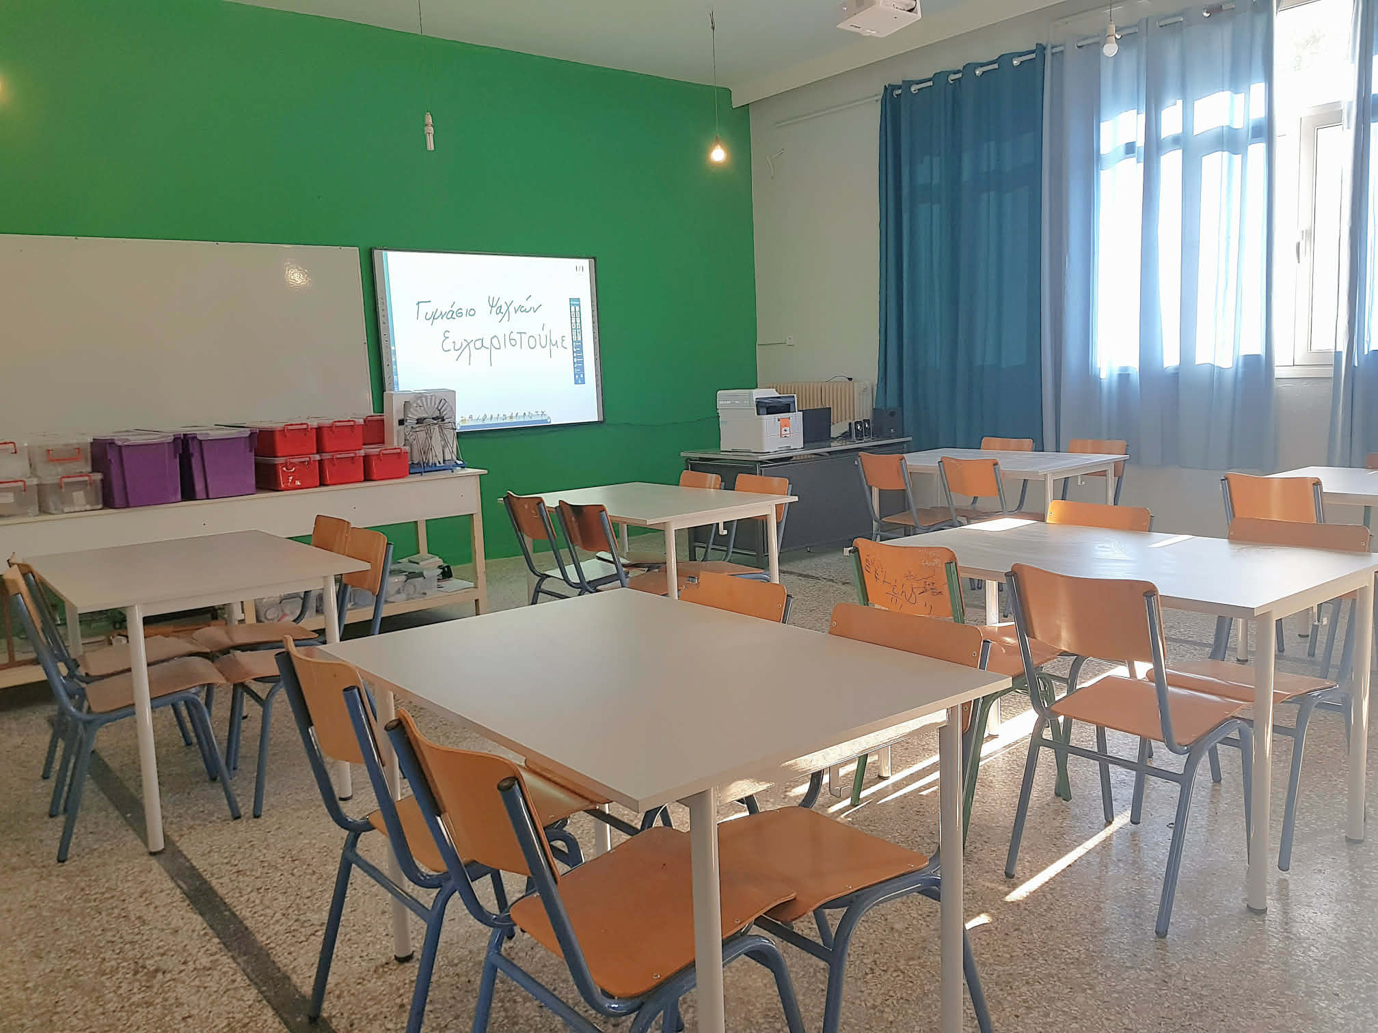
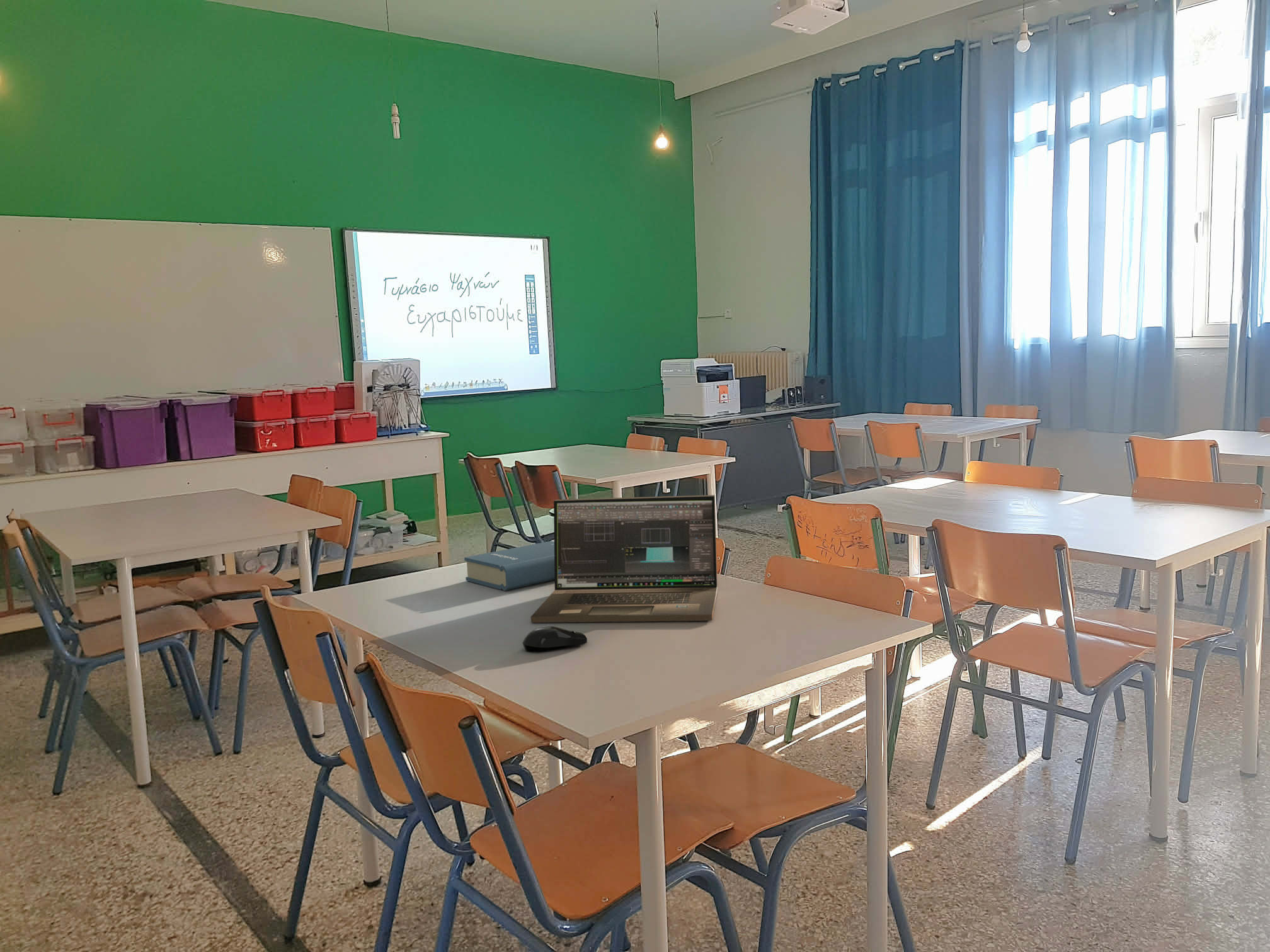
+ hardback book (530, 564)
+ computer mouse (556, 636)
+ laptop (627, 555)
